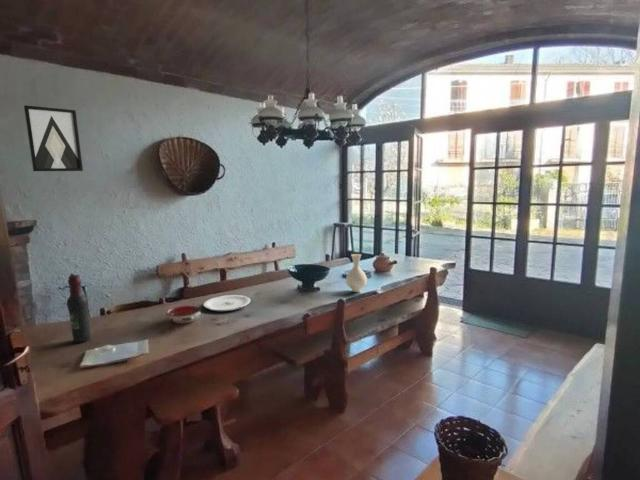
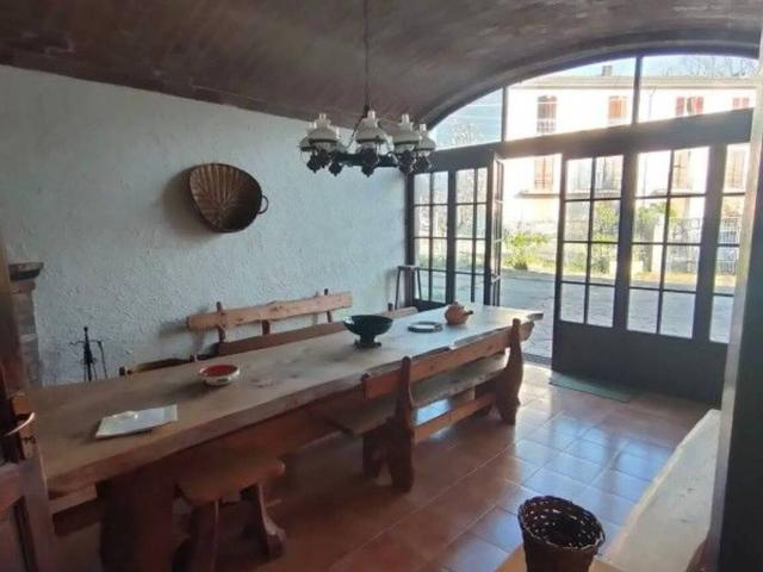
- wine bottle (78, 308)
- wall art (54, 140)
- plate (227, 303)
- vase (356, 273)
